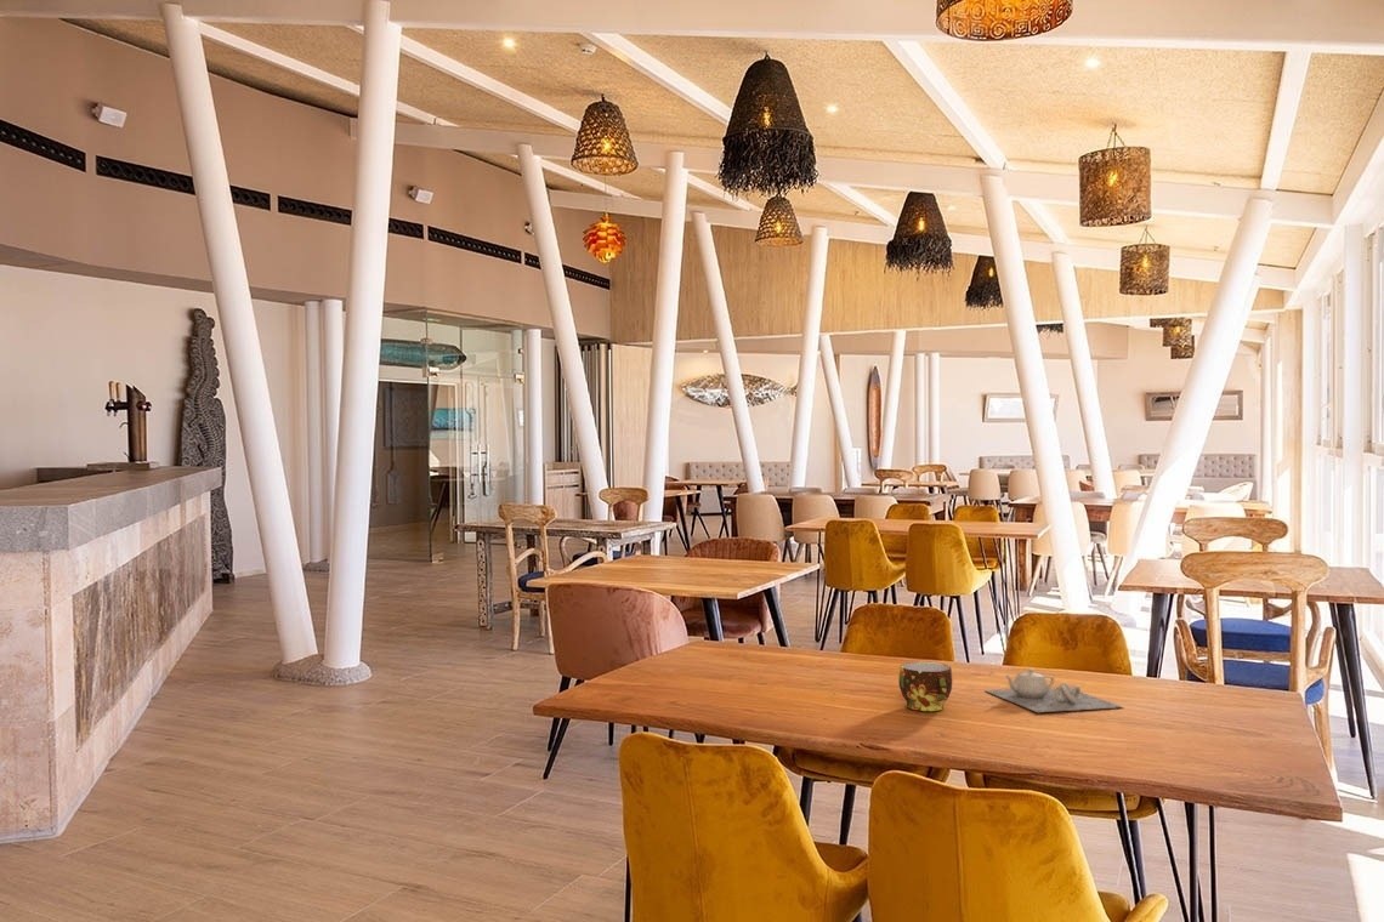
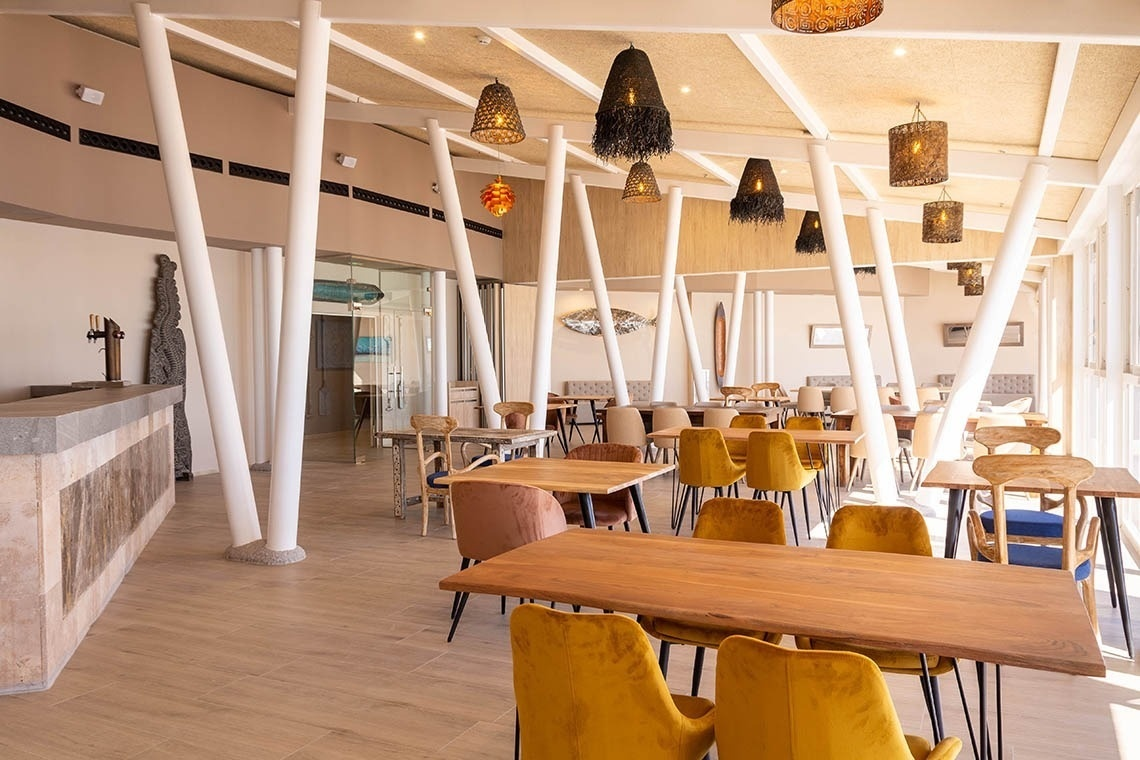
- cup (928, 687)
- teapot (1051, 684)
